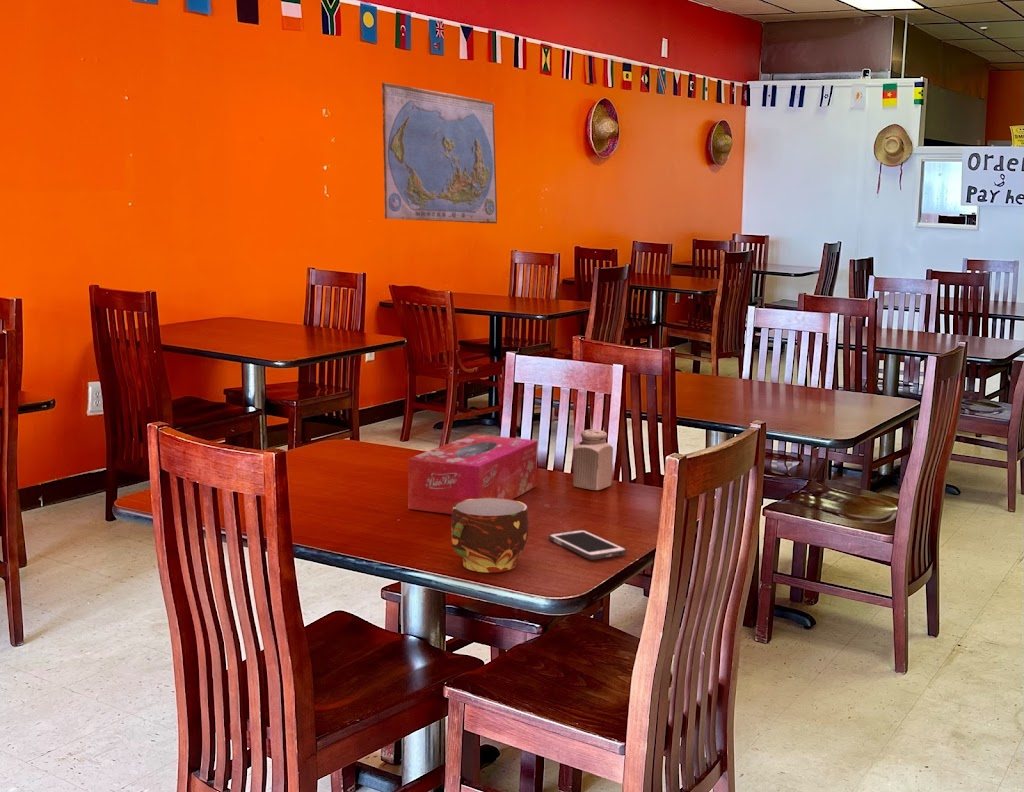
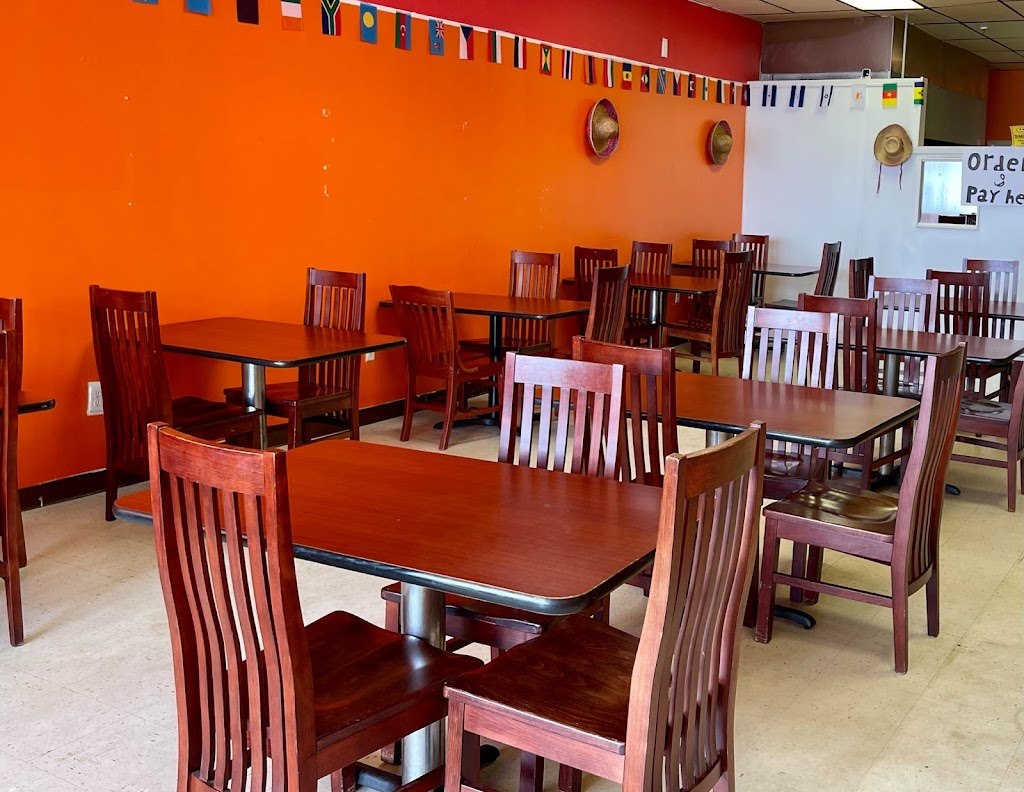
- cup (488, 537)
- cell phone (586, 544)
- tissue box (475, 473)
- world map (443, 157)
- salt shaker (593, 458)
